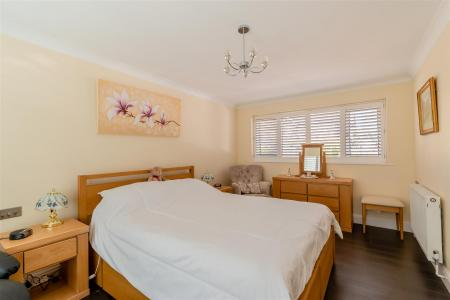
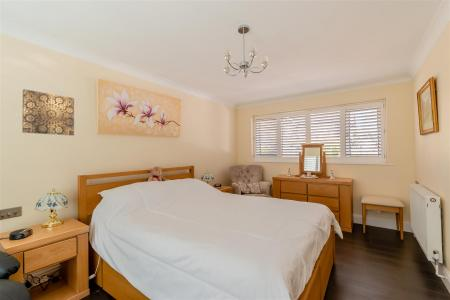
+ wall art (50, 114)
